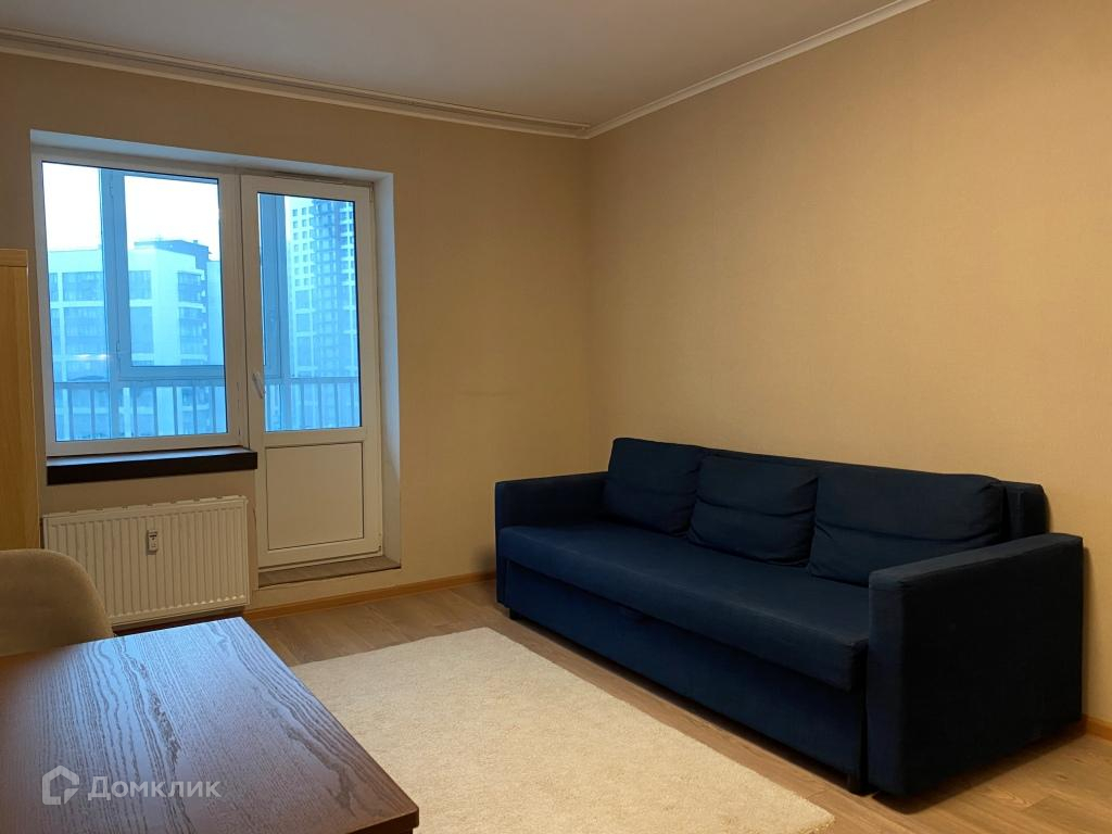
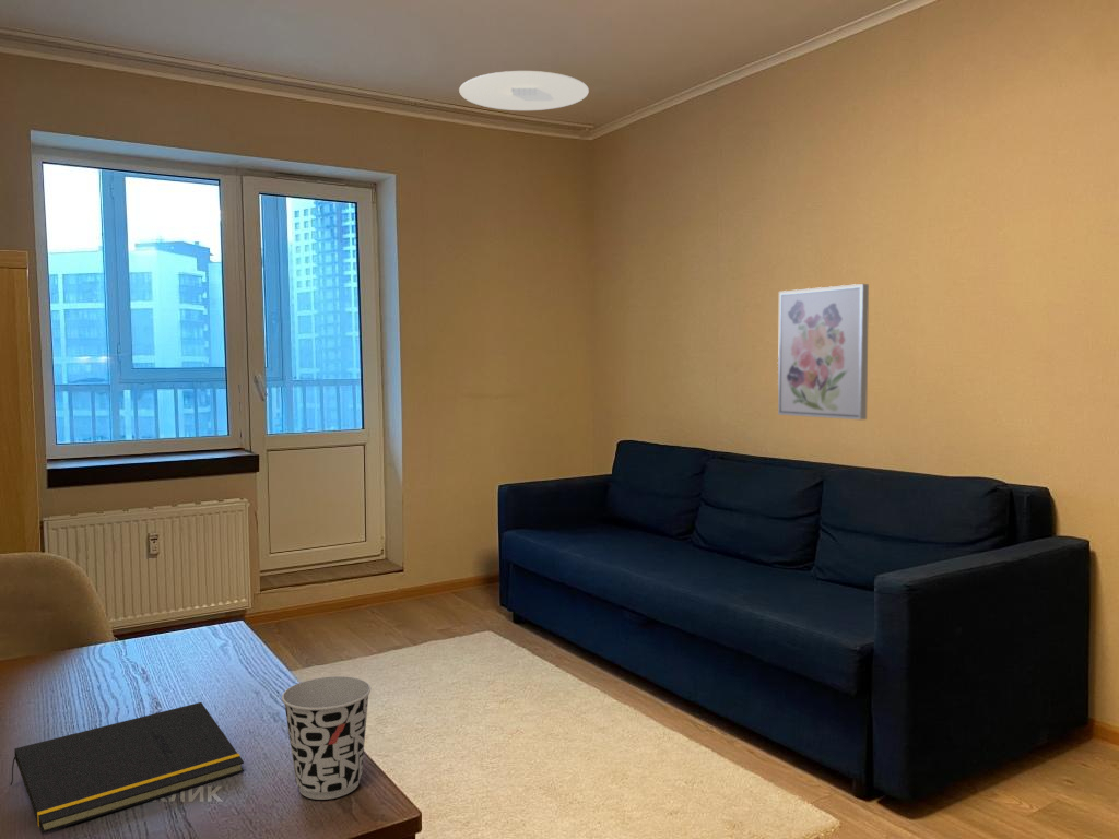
+ wall art (821, 353)
+ cup (328, 737)
+ ceiling light (523, 85)
+ notepad (130, 759)
